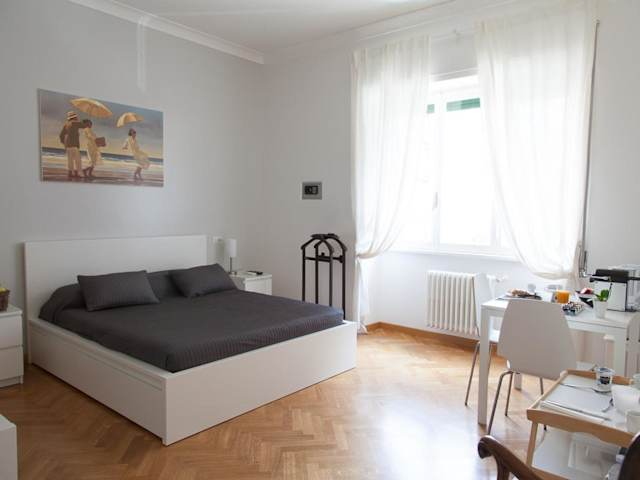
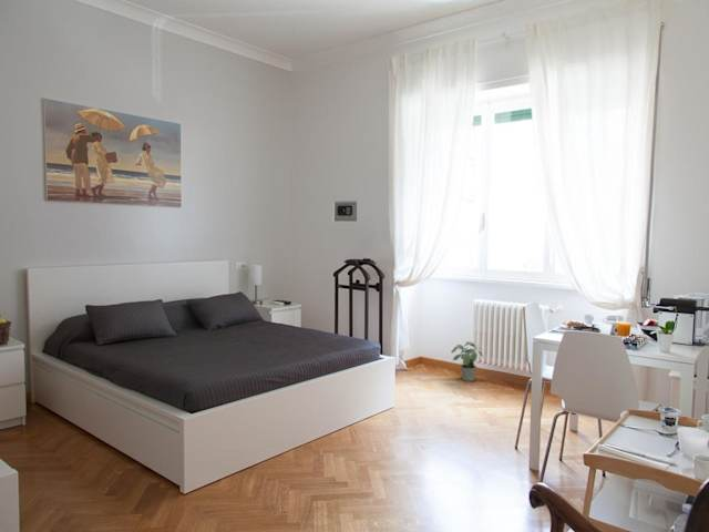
+ potted plant (466, 361)
